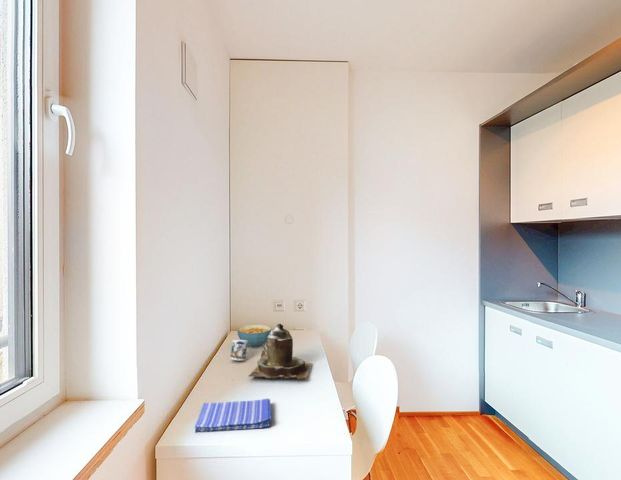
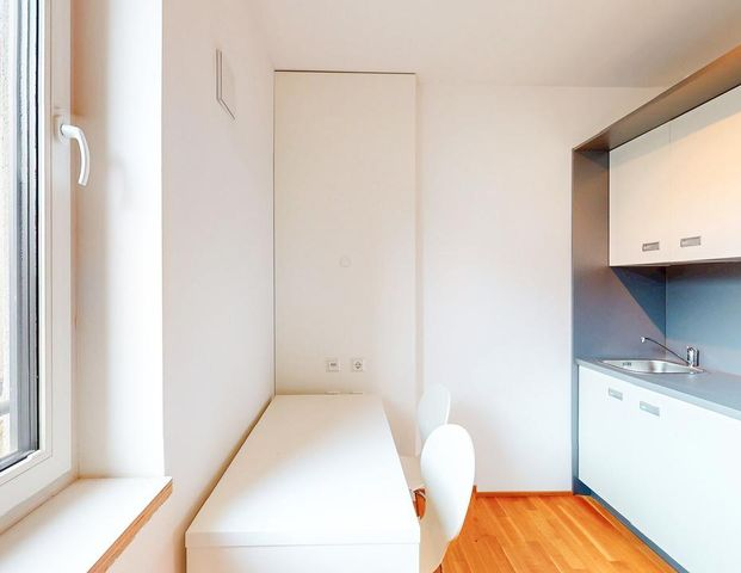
- teapot (282, 348)
- dish towel (235, 412)
- cereal bowl (254, 337)
- mug (237, 349)
